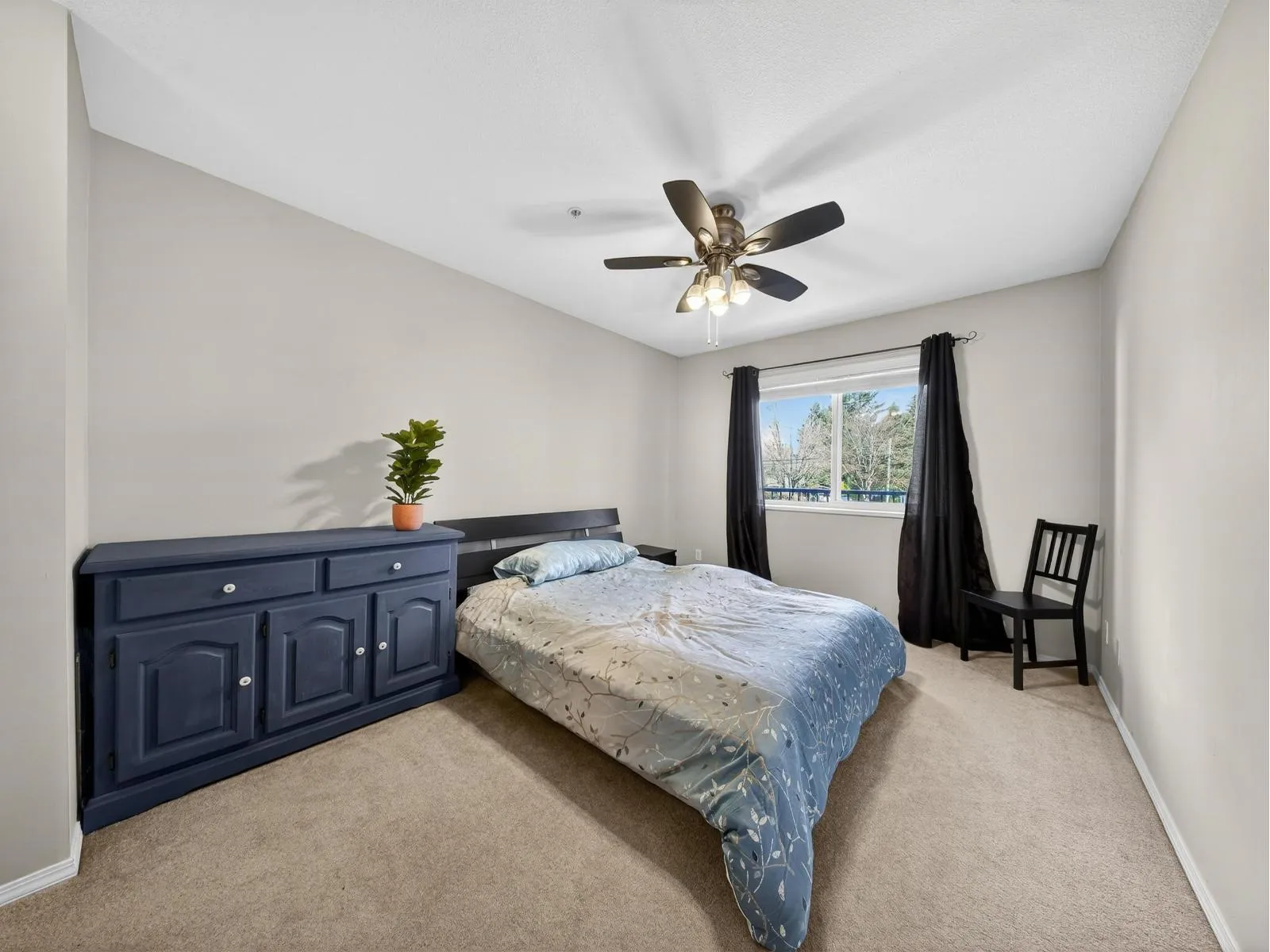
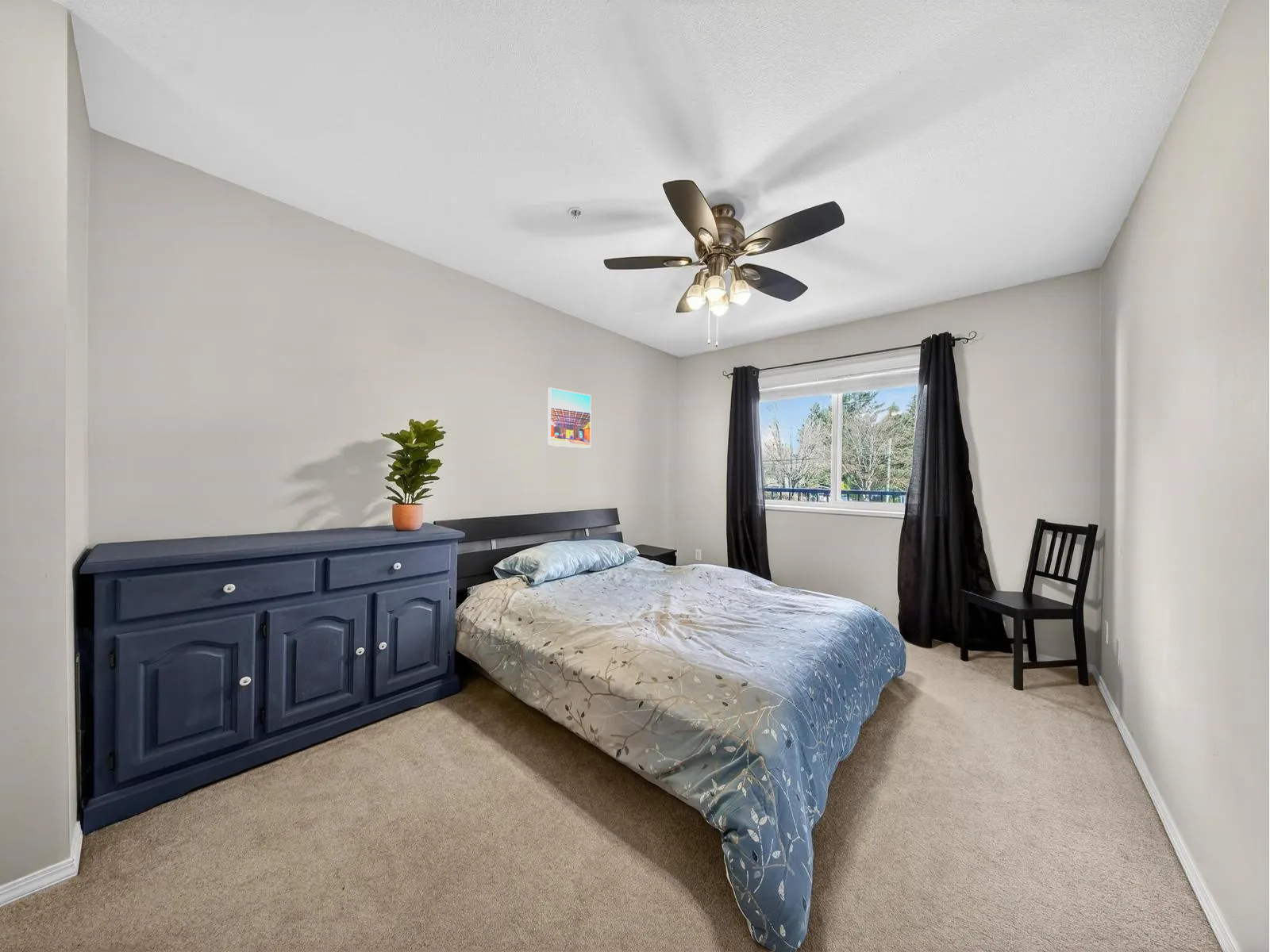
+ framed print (570, 419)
